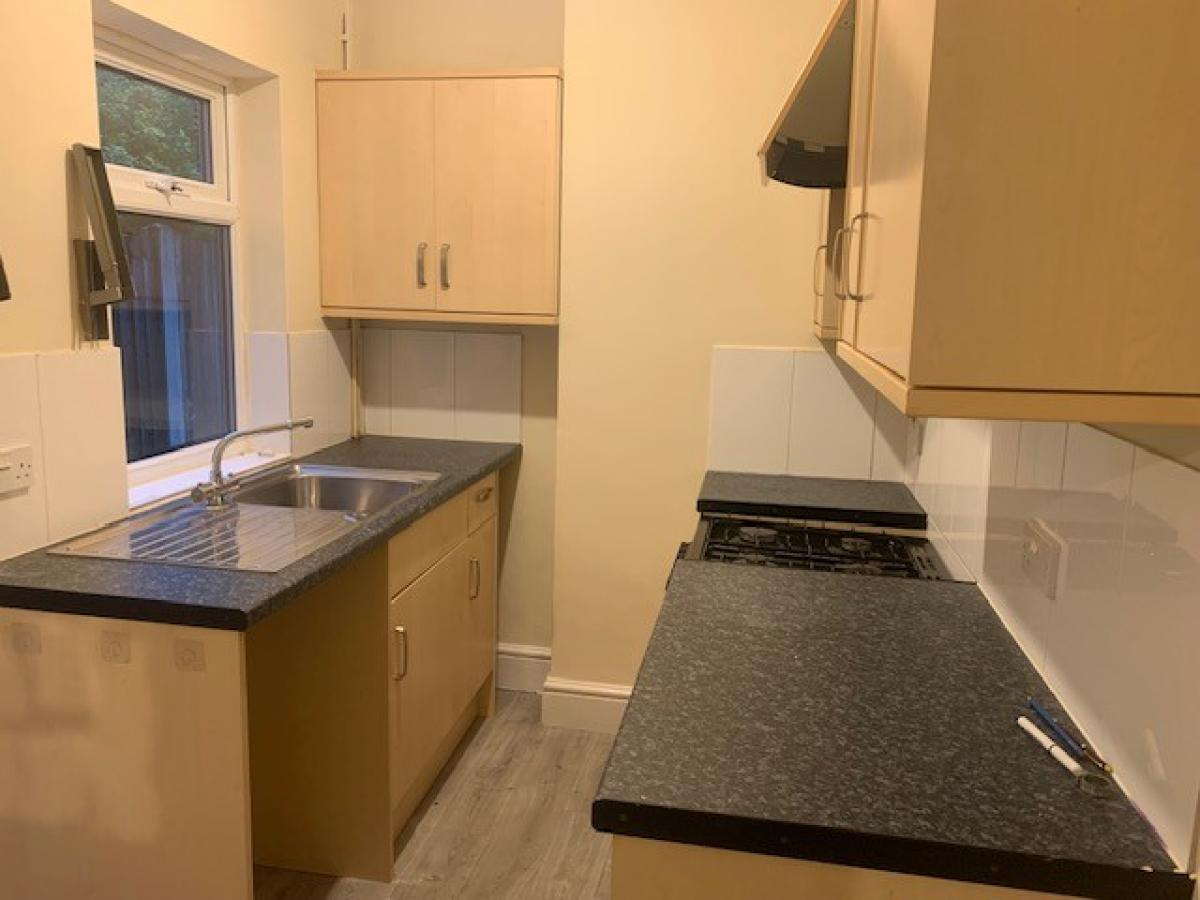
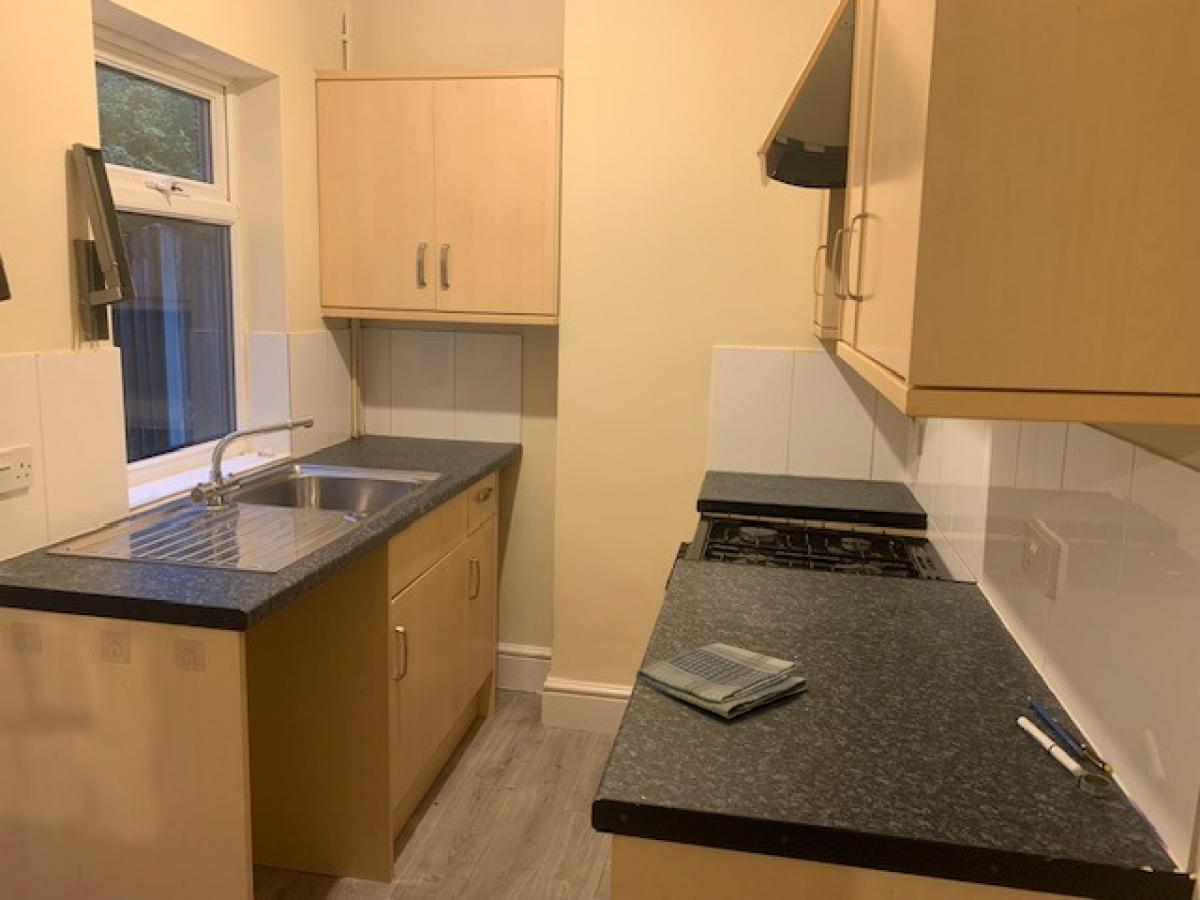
+ dish towel (723, 674)
